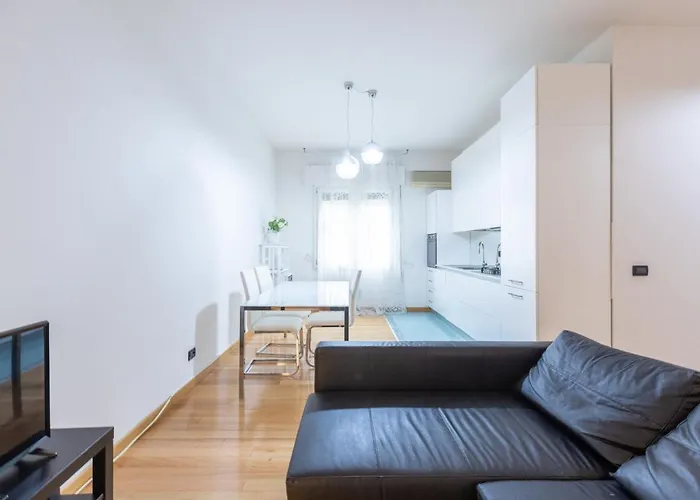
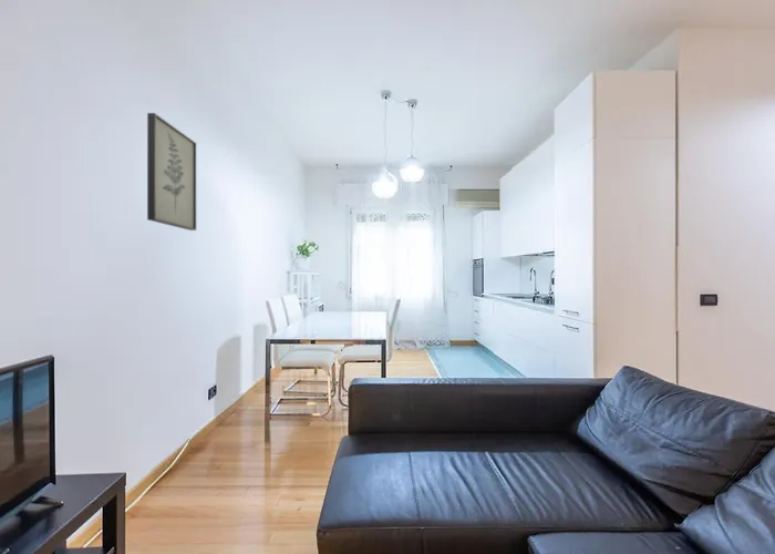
+ wall art (174, 177)
